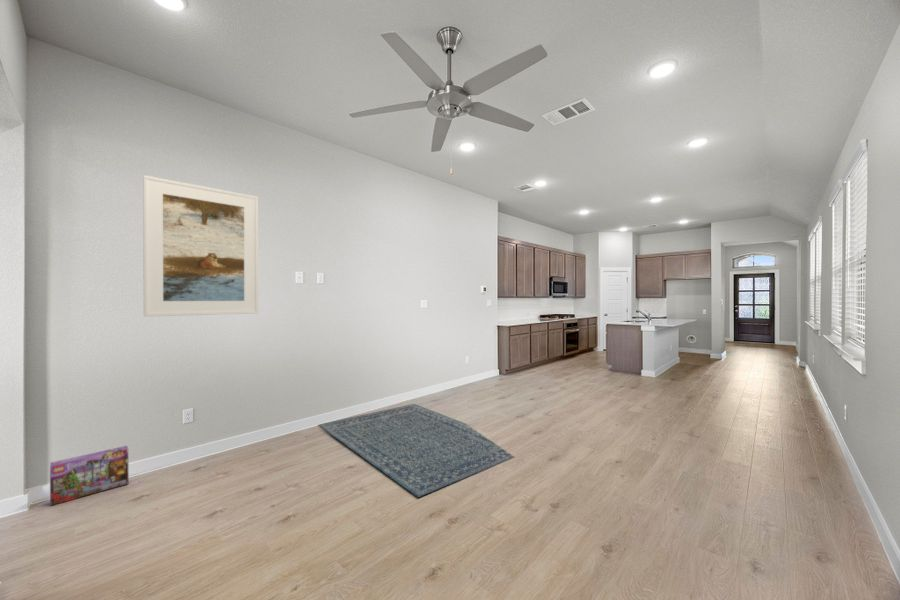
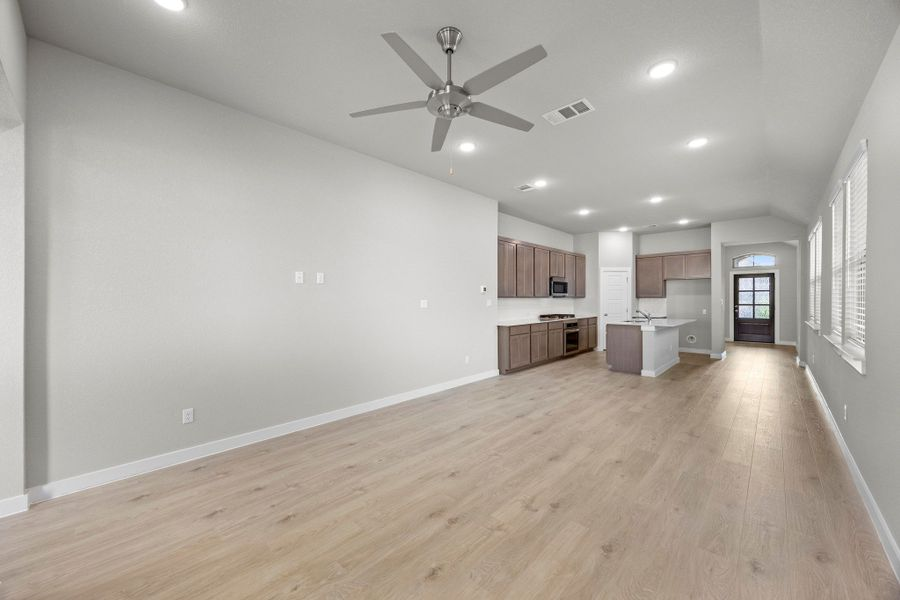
- rug (415, 436)
- box (91, 473)
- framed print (206, 251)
